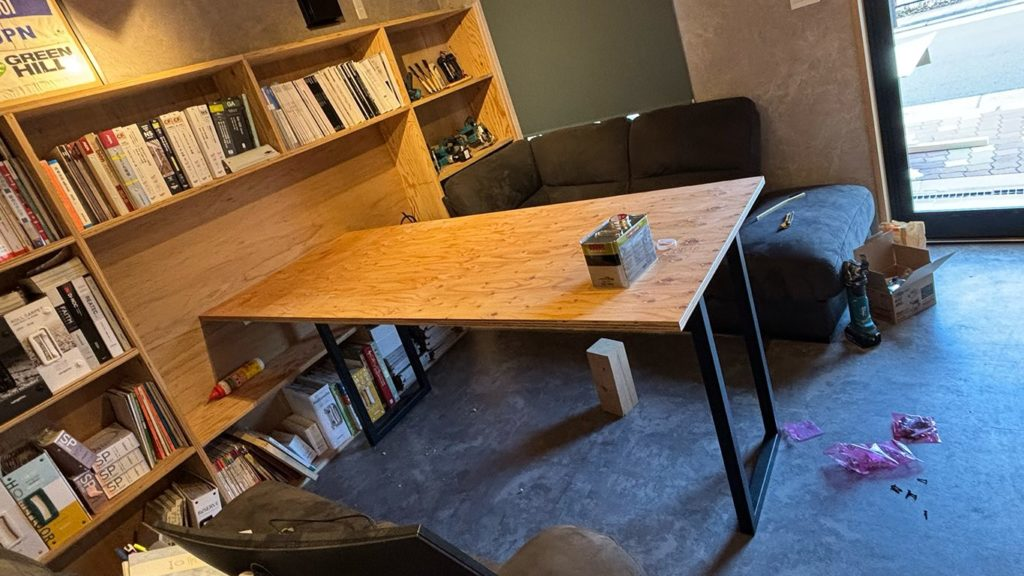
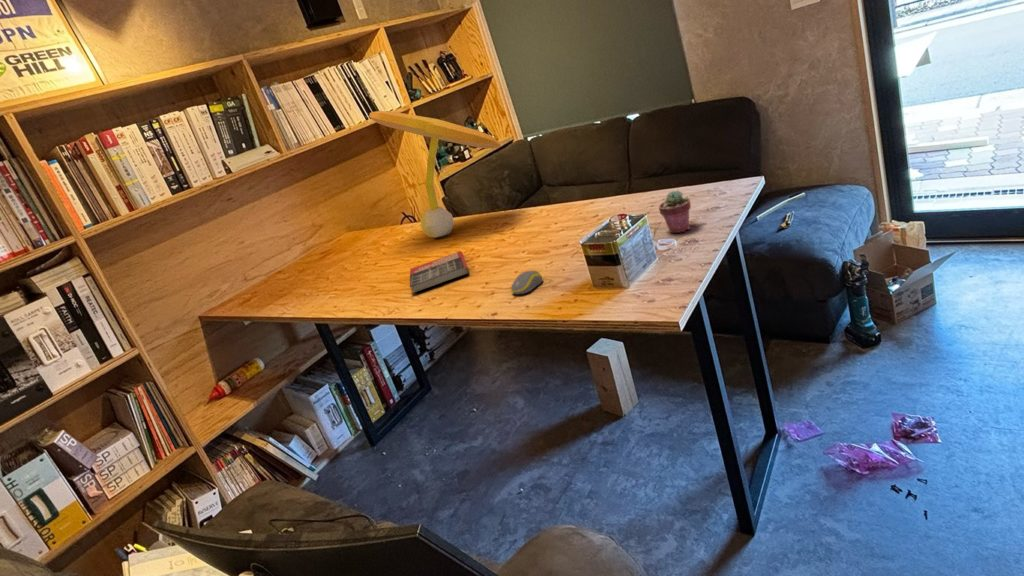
+ desk lamp (434, 165)
+ book (438, 270)
+ potted succulent (675, 210)
+ computer mouse (525, 280)
